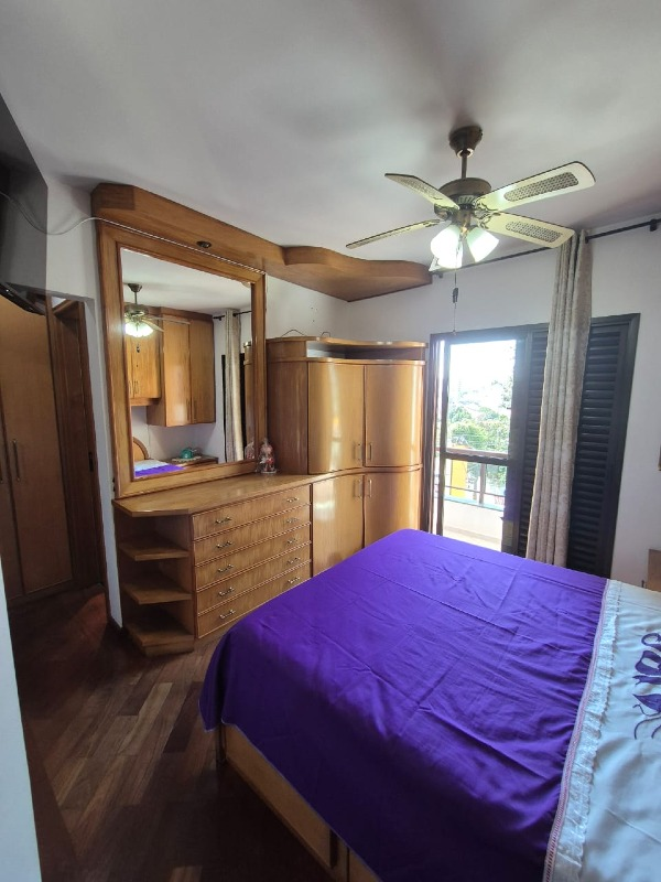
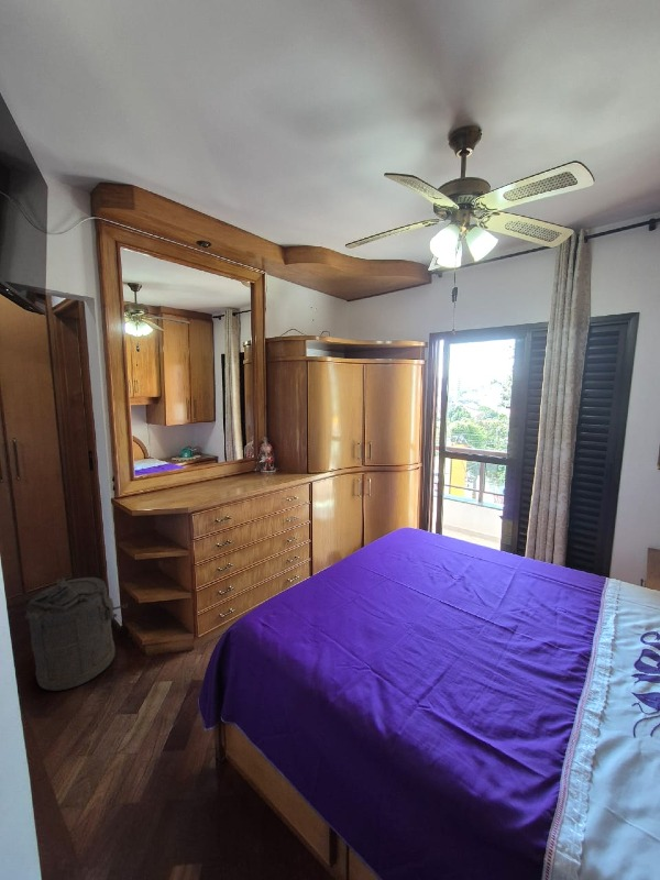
+ laundry hamper (74, 624)
